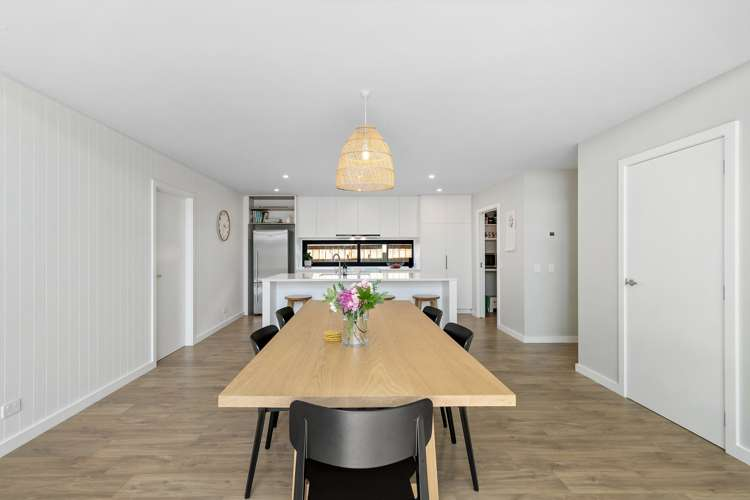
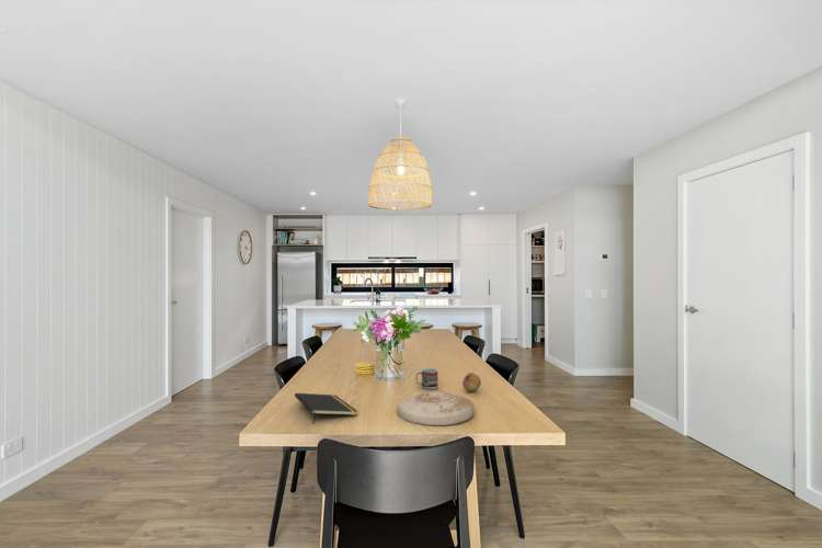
+ notepad (324, 403)
+ plate (435, 403)
+ fruit (471, 381)
+ cup (426, 378)
